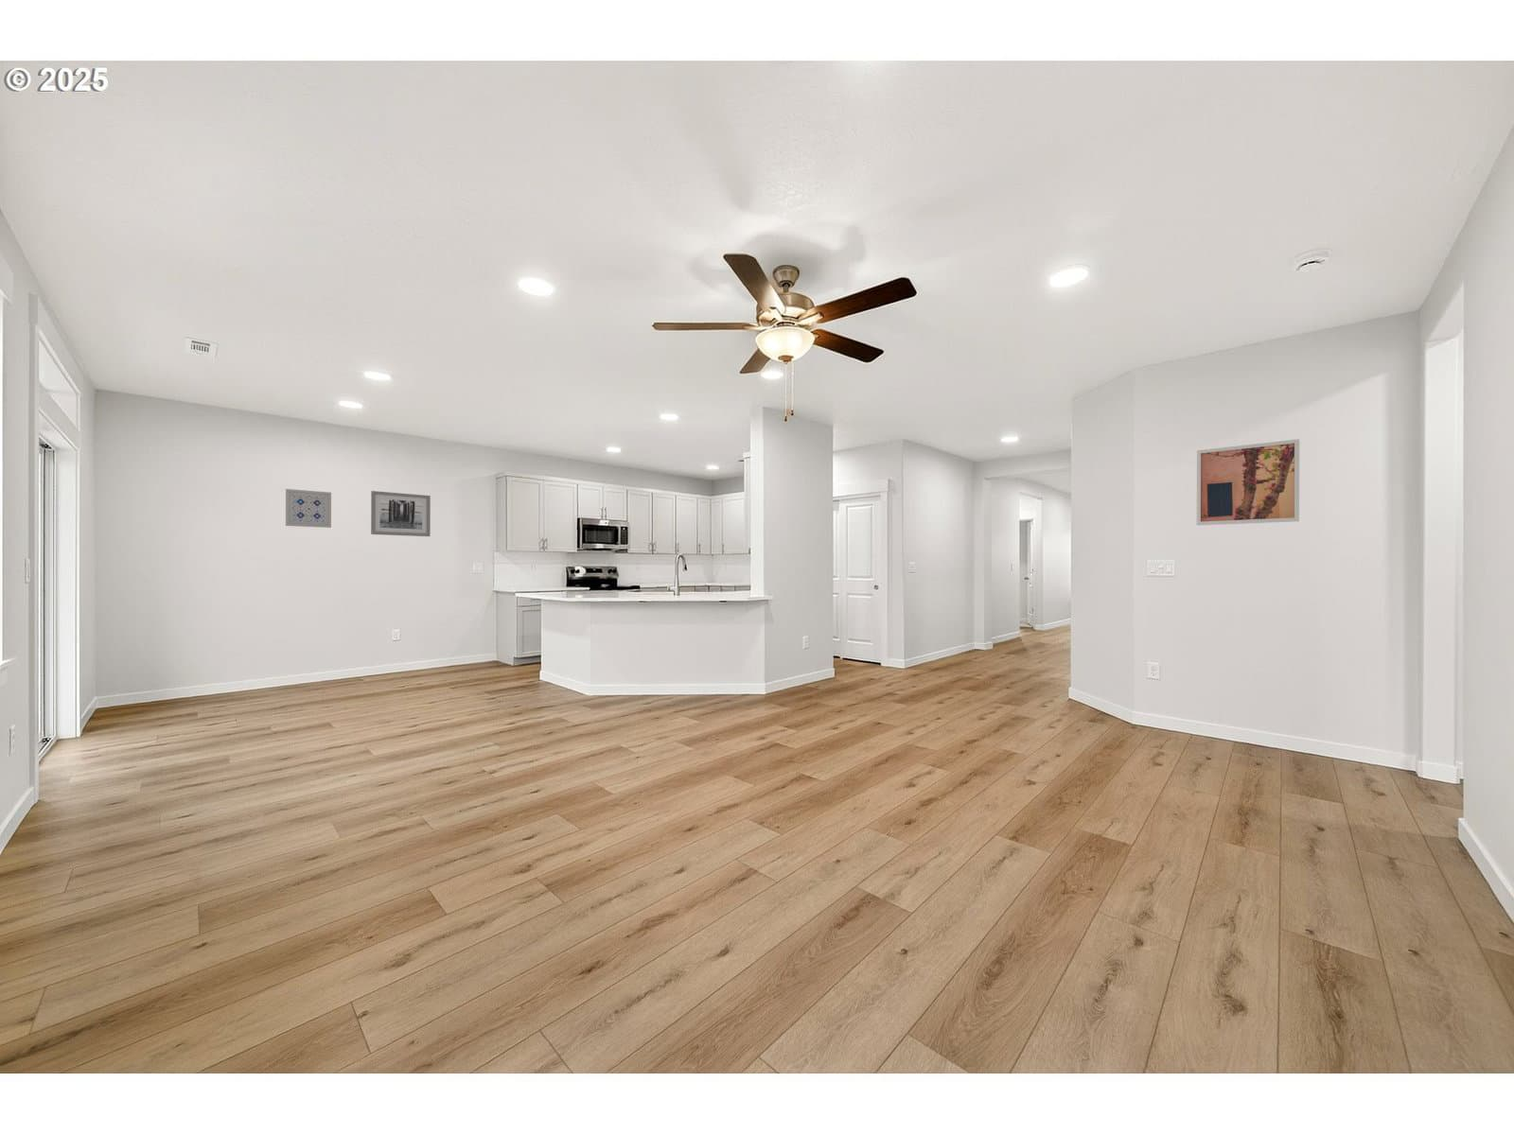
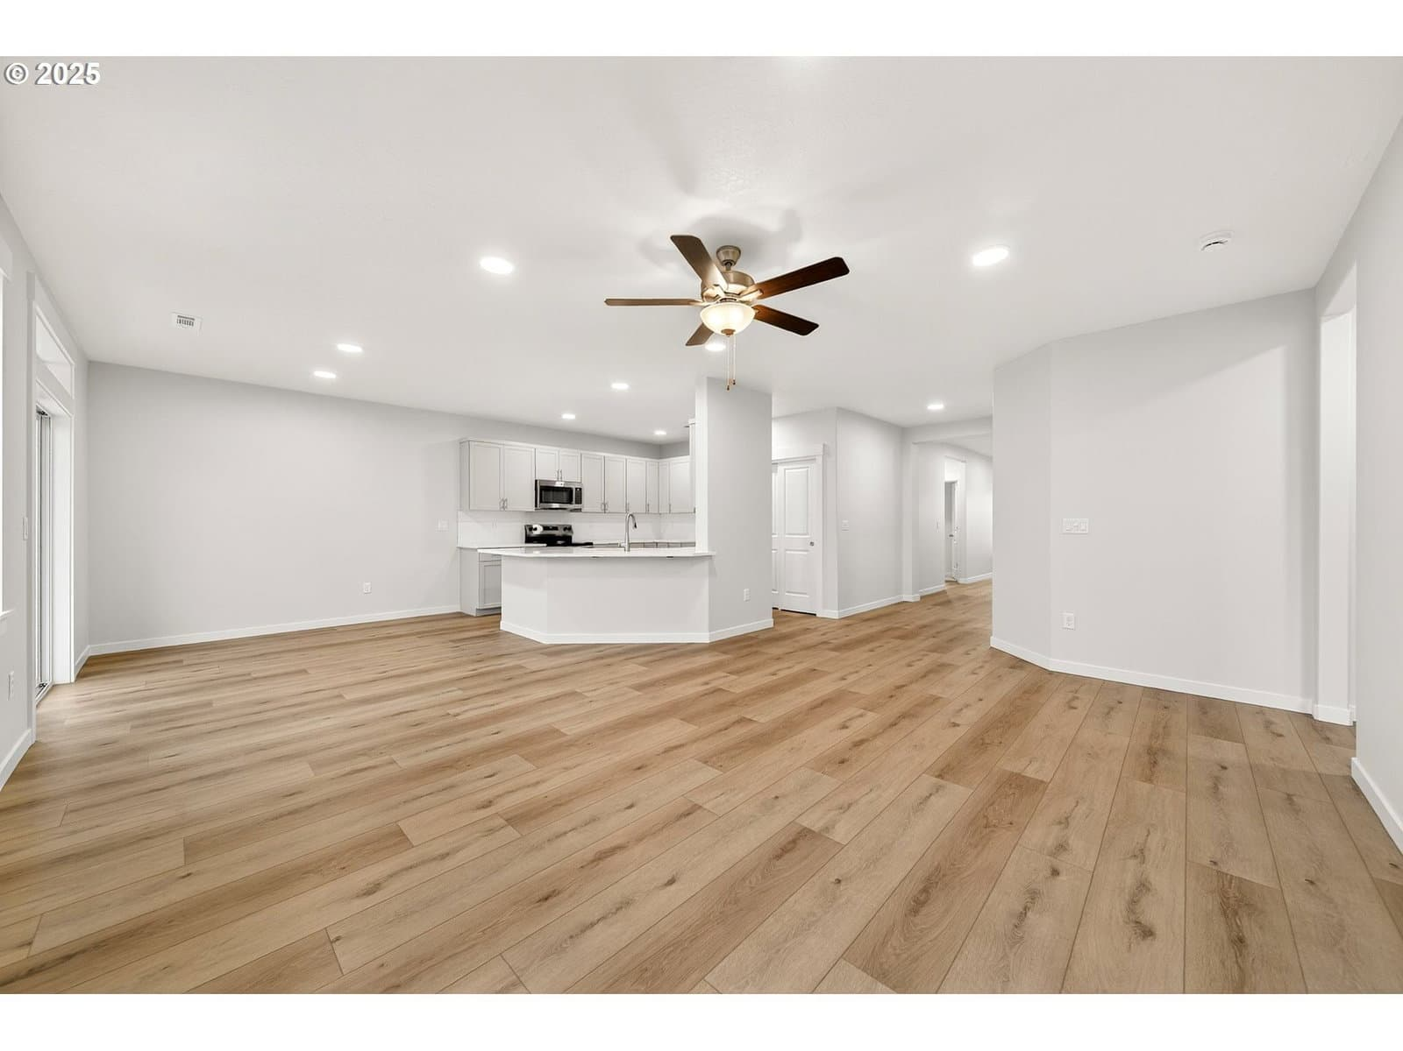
- wall art (402, 514)
- wall art (1246, 484)
- wall art (309, 508)
